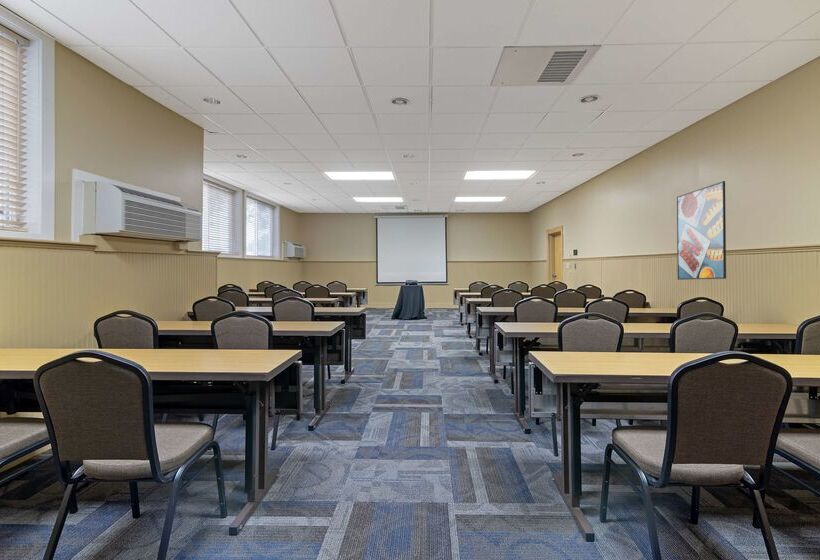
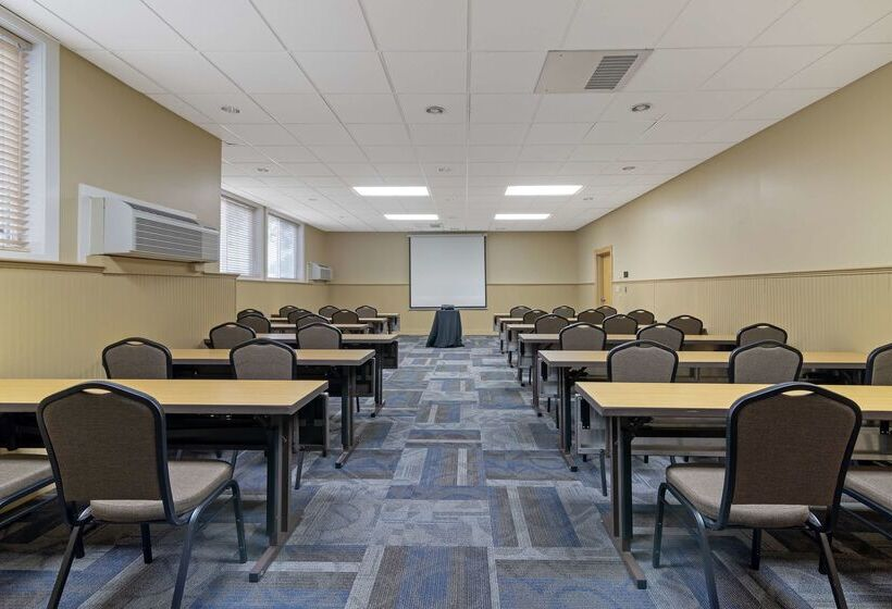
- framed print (699, 234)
